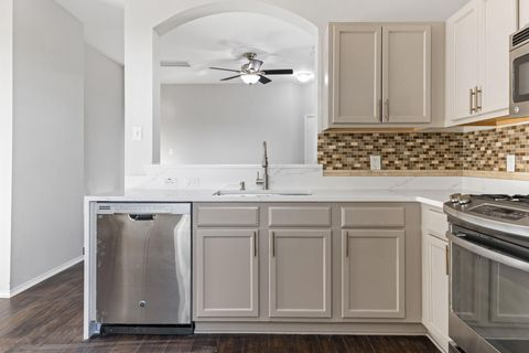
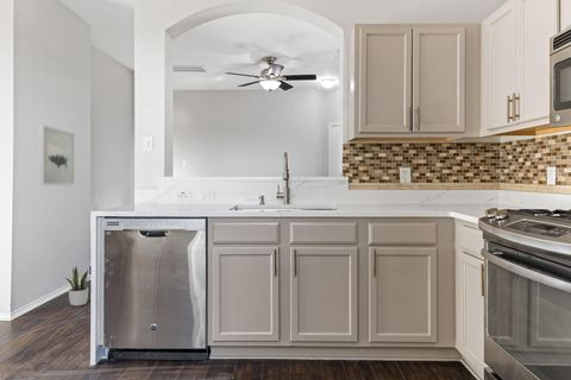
+ wall art (57, 157)
+ potted plant (79, 284)
